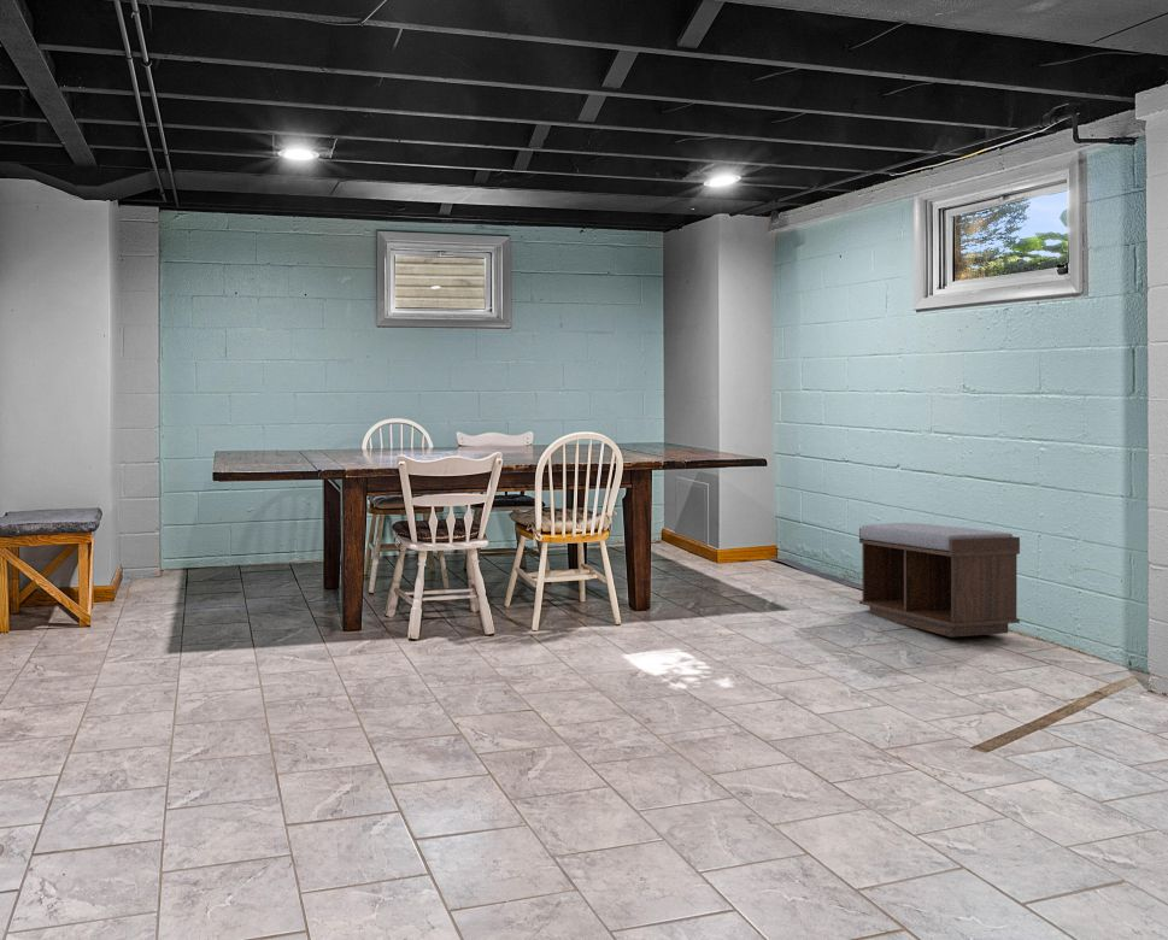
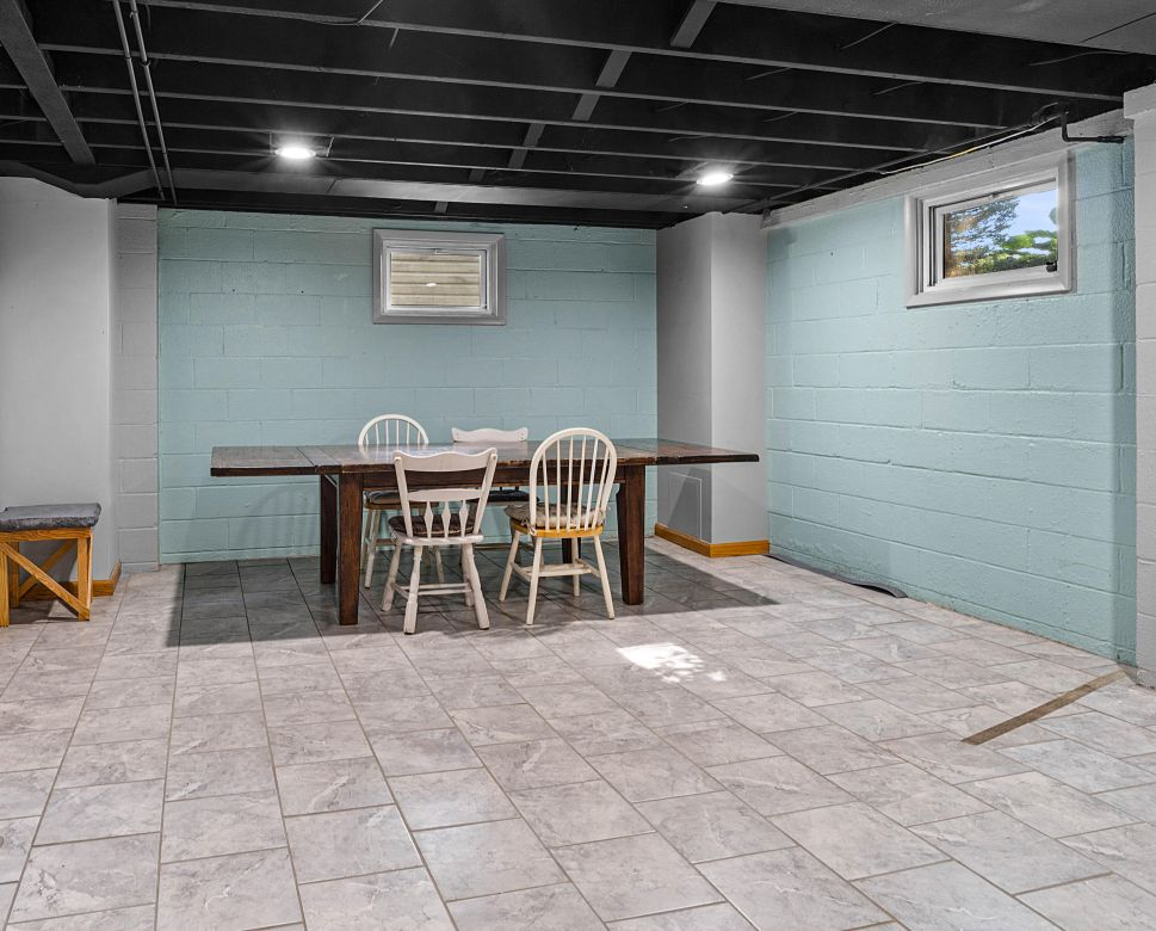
- bench (933, 575)
